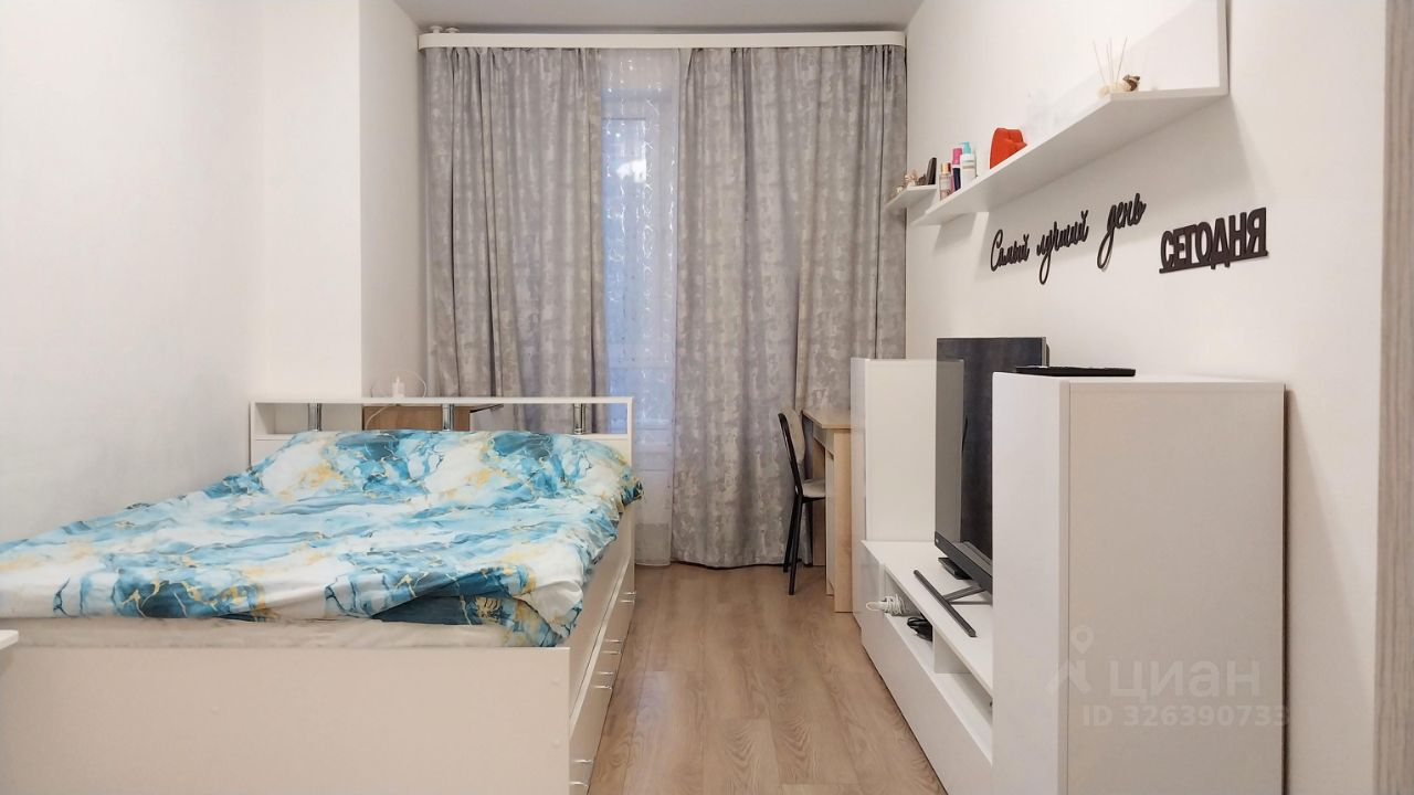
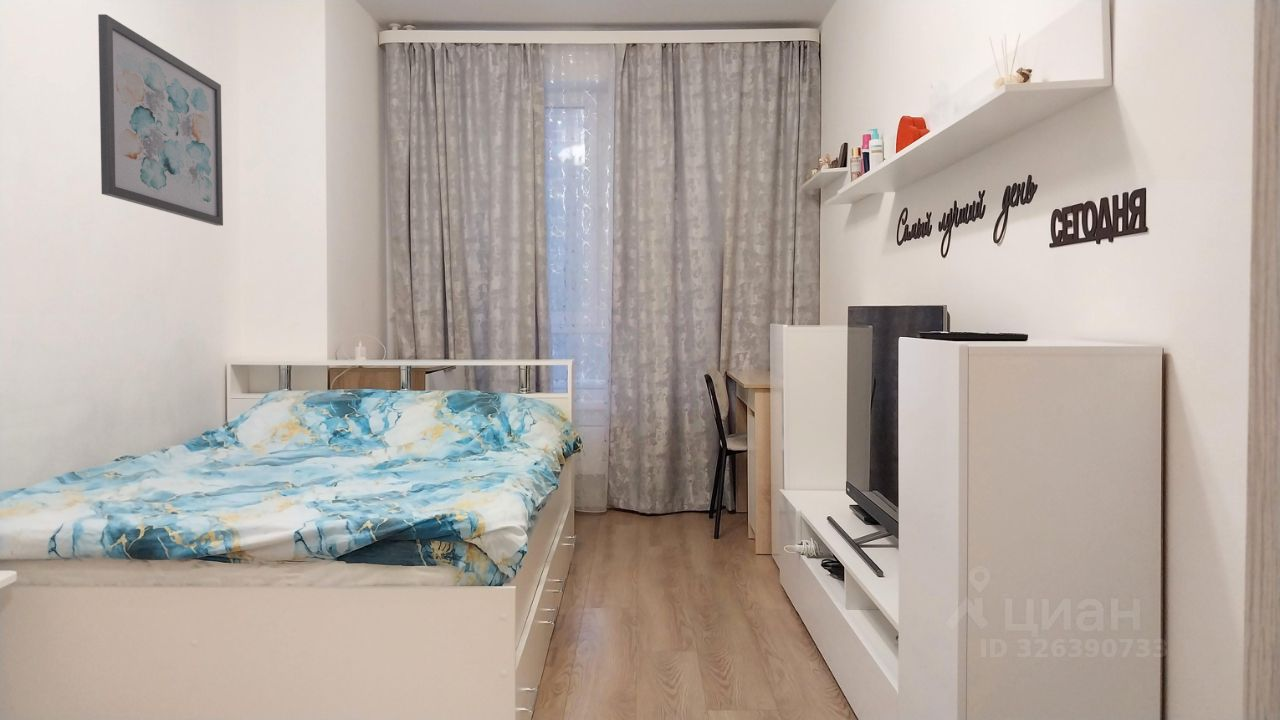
+ wall art (168, 133)
